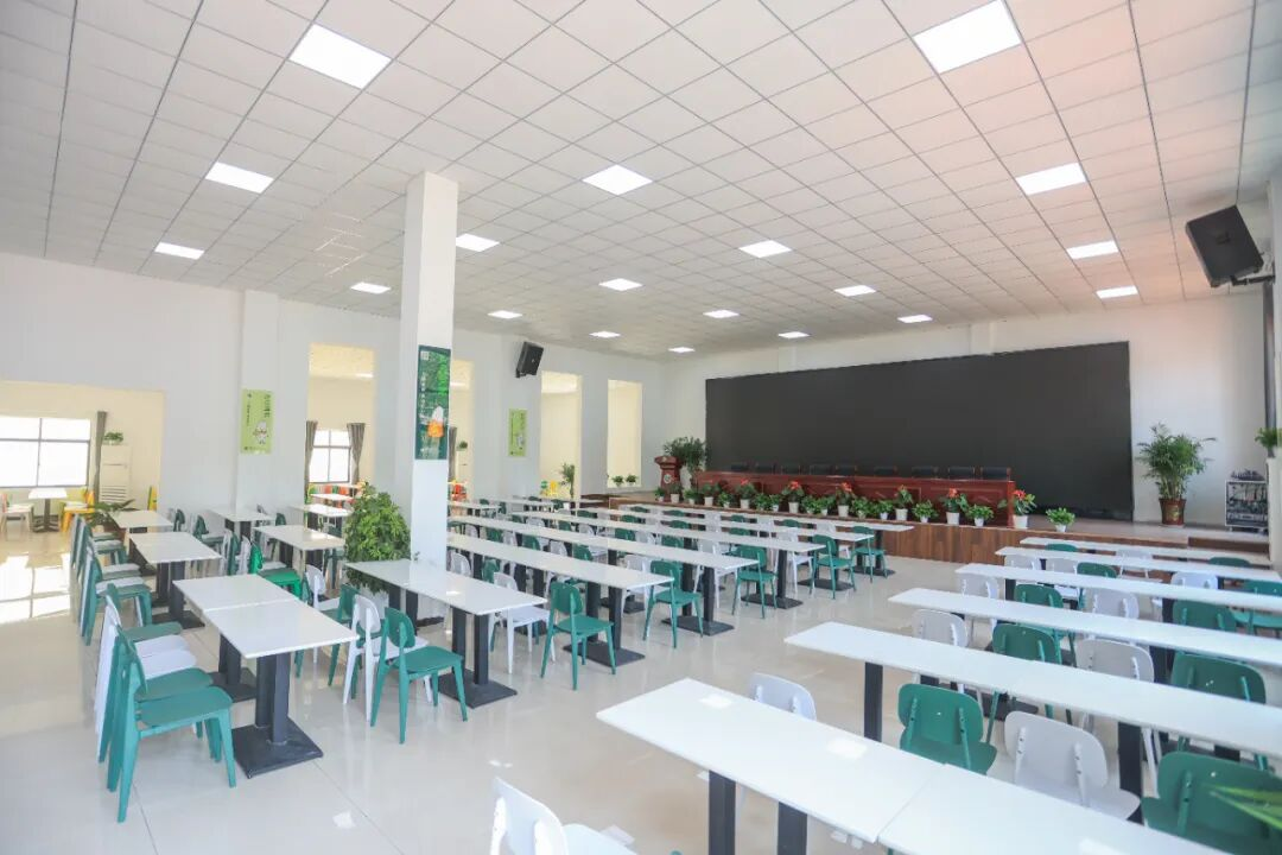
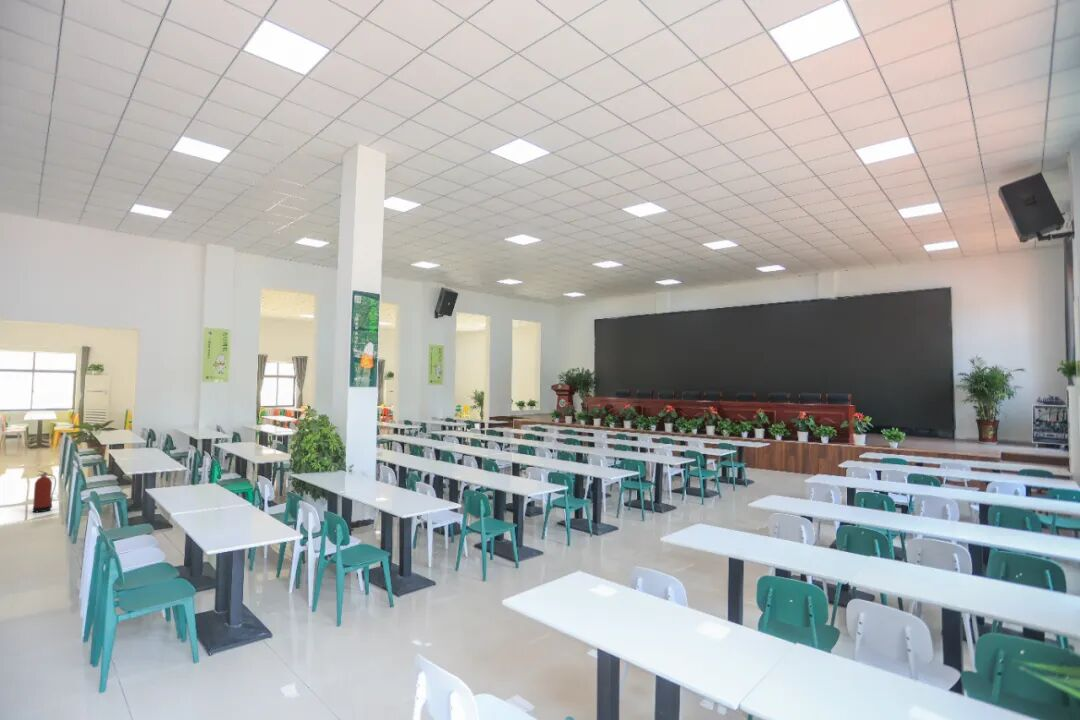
+ fire extinguisher (45, 489)
